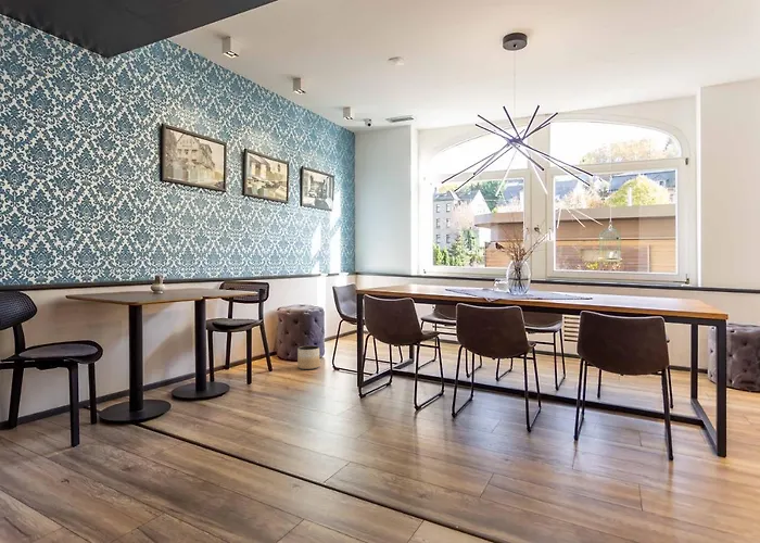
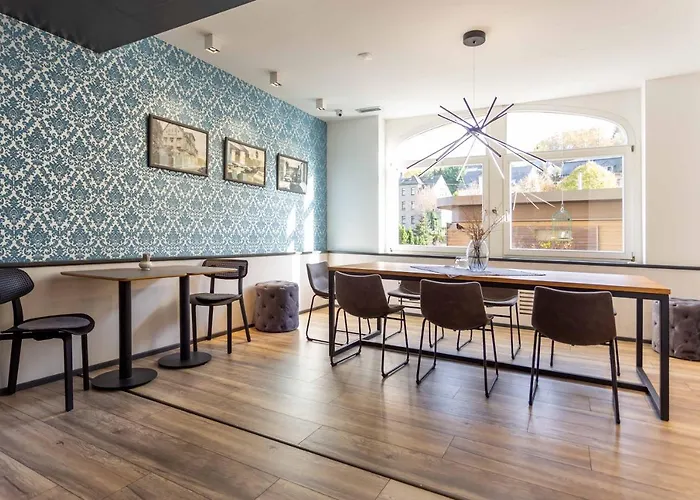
- planter (308, 357)
